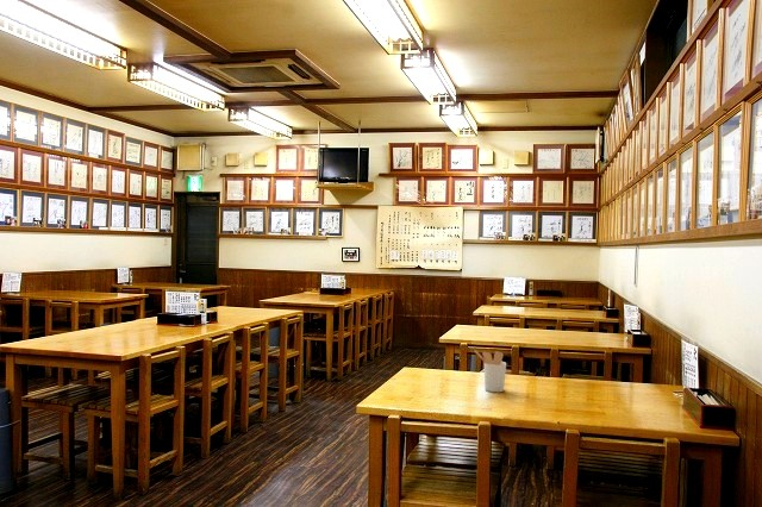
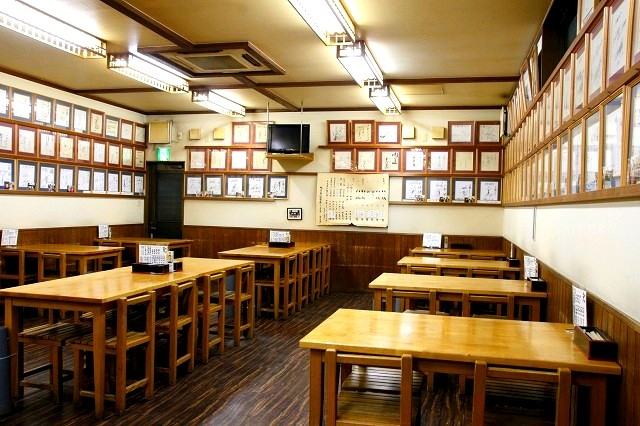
- utensil holder (488, 369)
